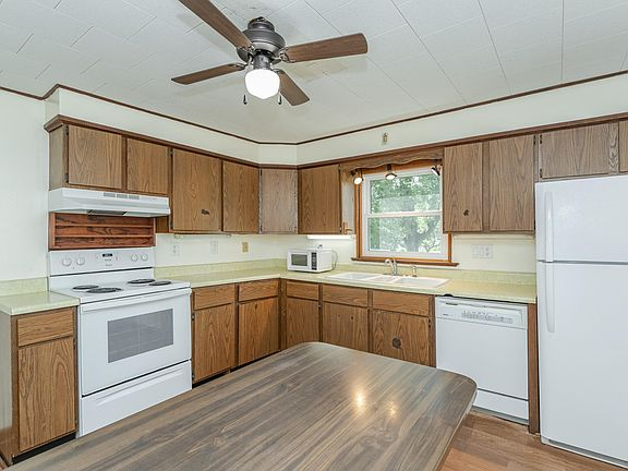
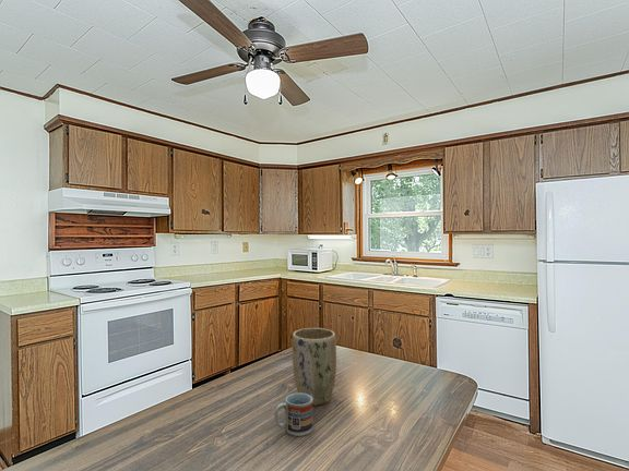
+ plant pot (314, 365)
+ cup (294, 414)
